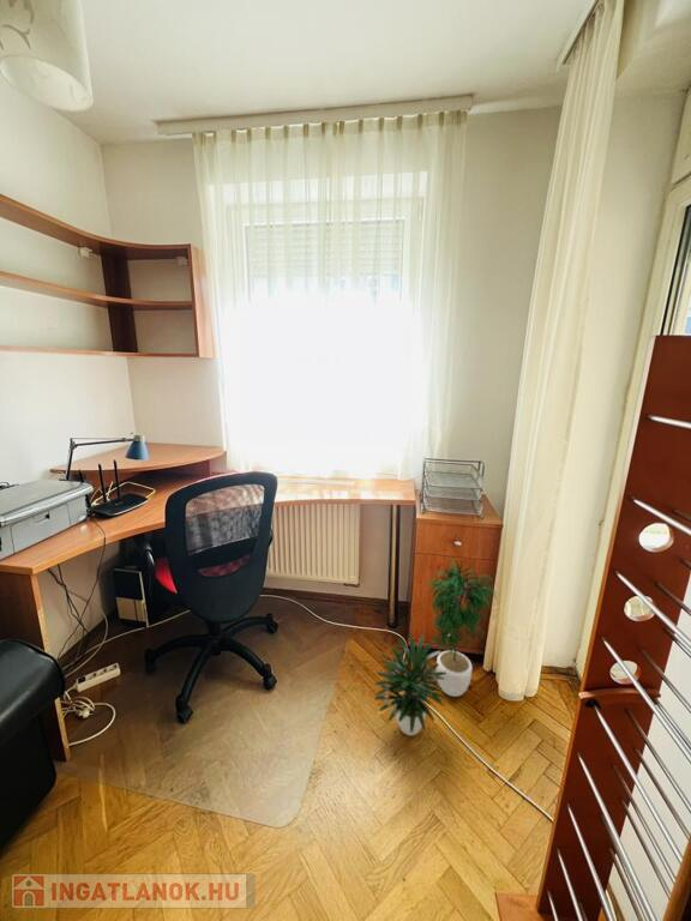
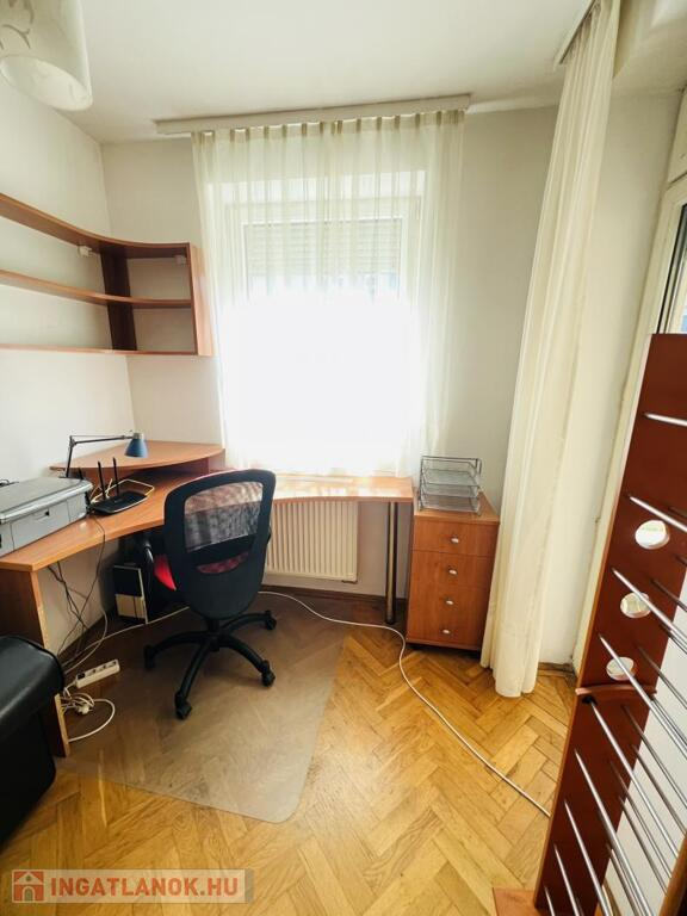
- potted plant (435, 640)
